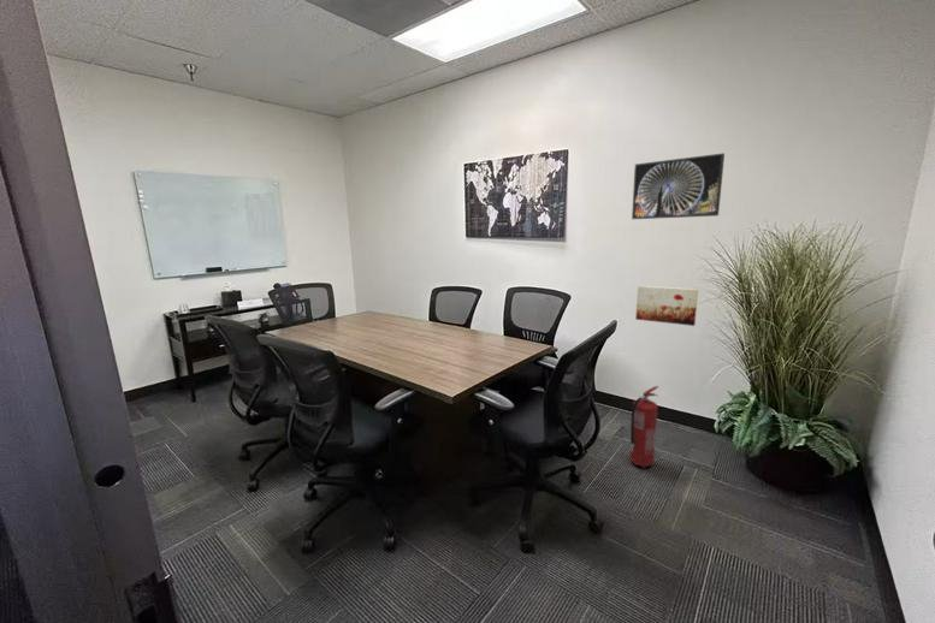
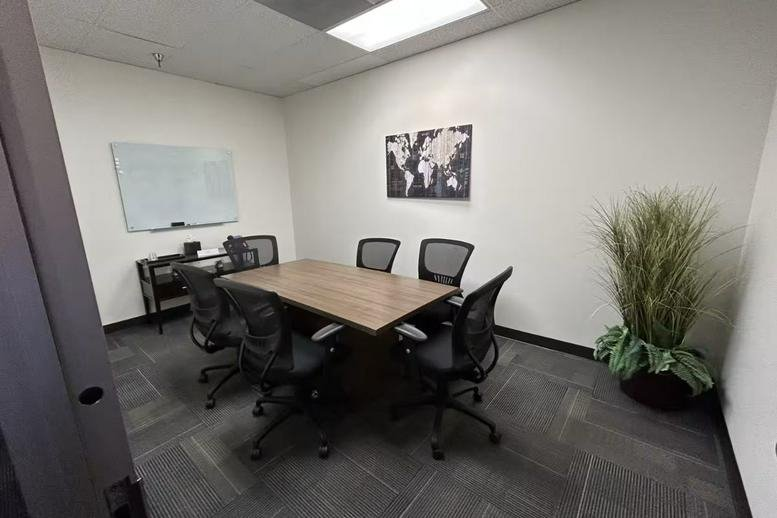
- fire extinguisher (643, 426)
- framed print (674, 189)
- wall art (665, 304)
